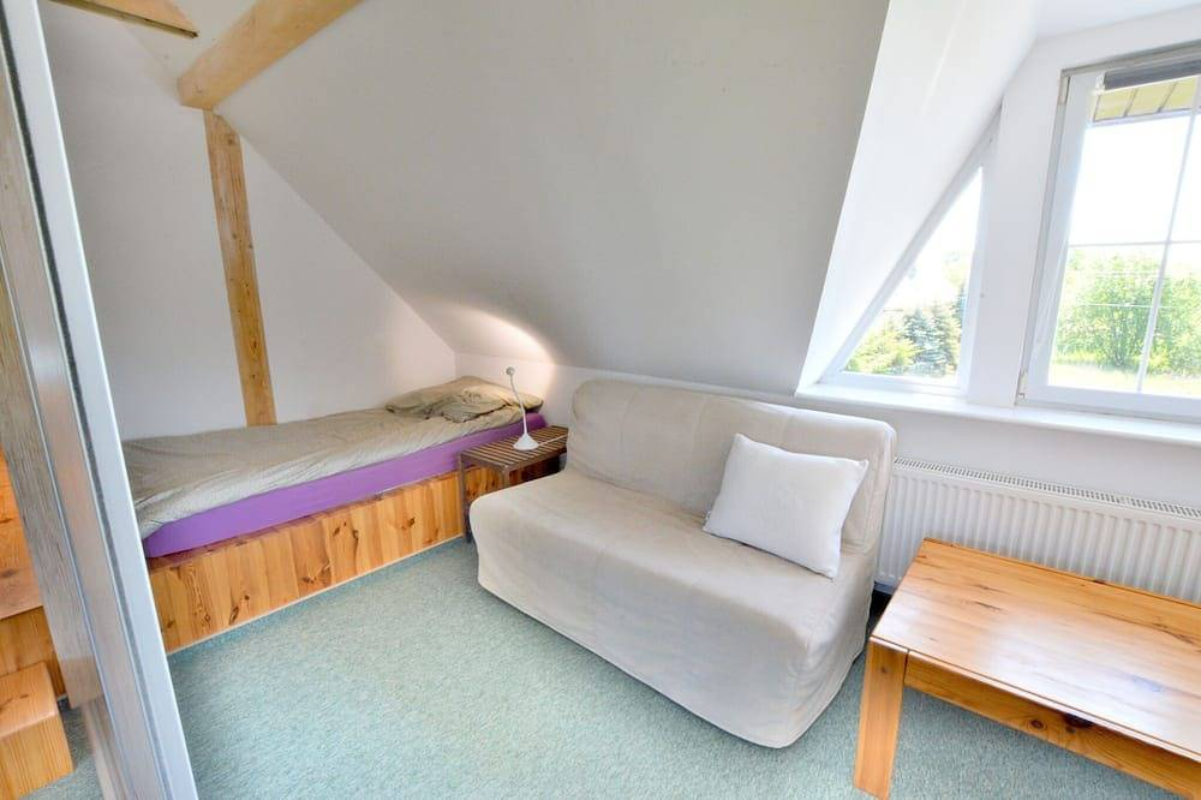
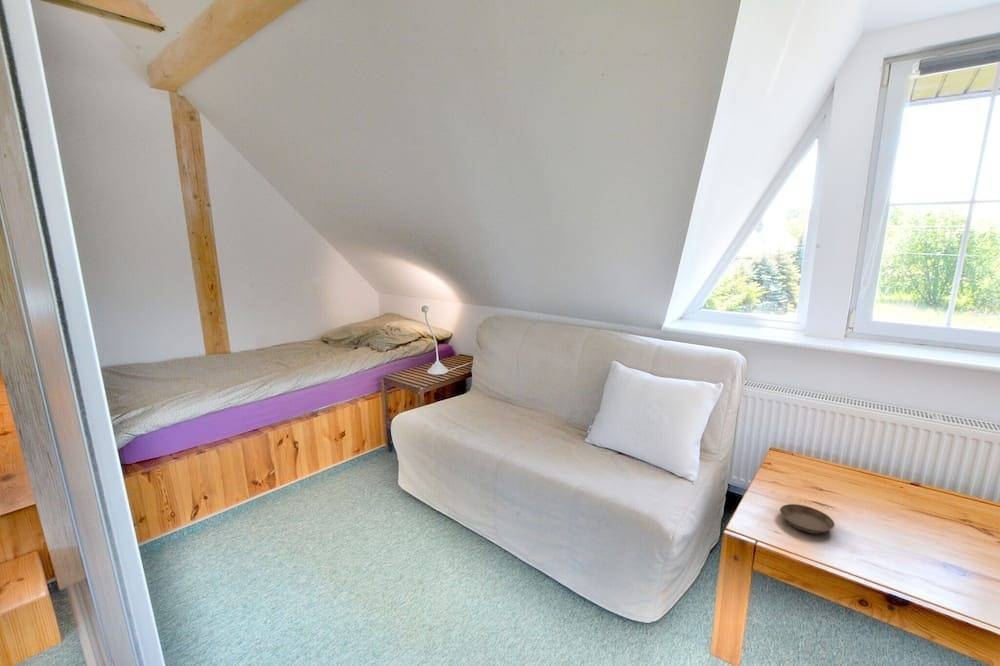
+ saucer (806, 520)
